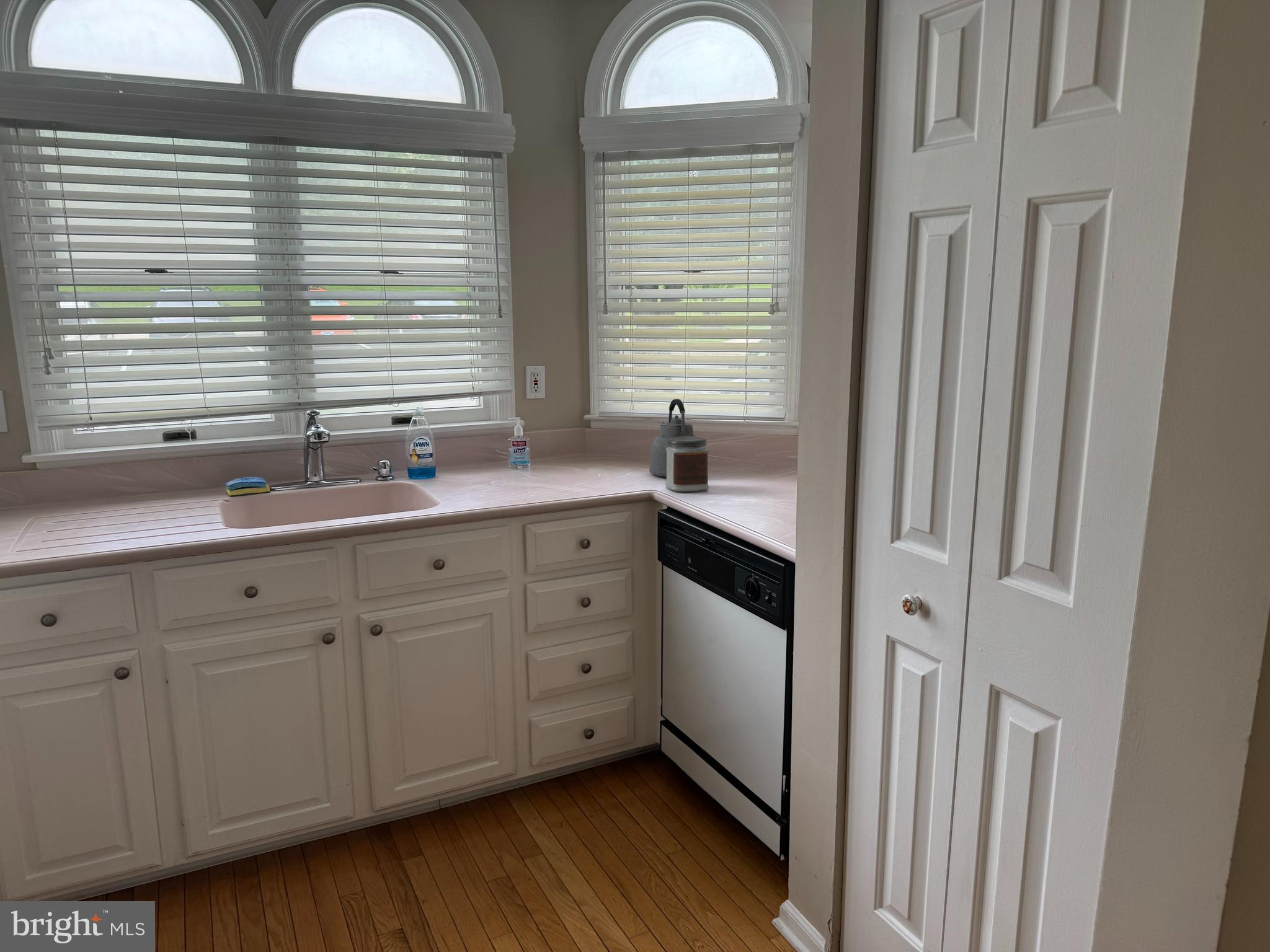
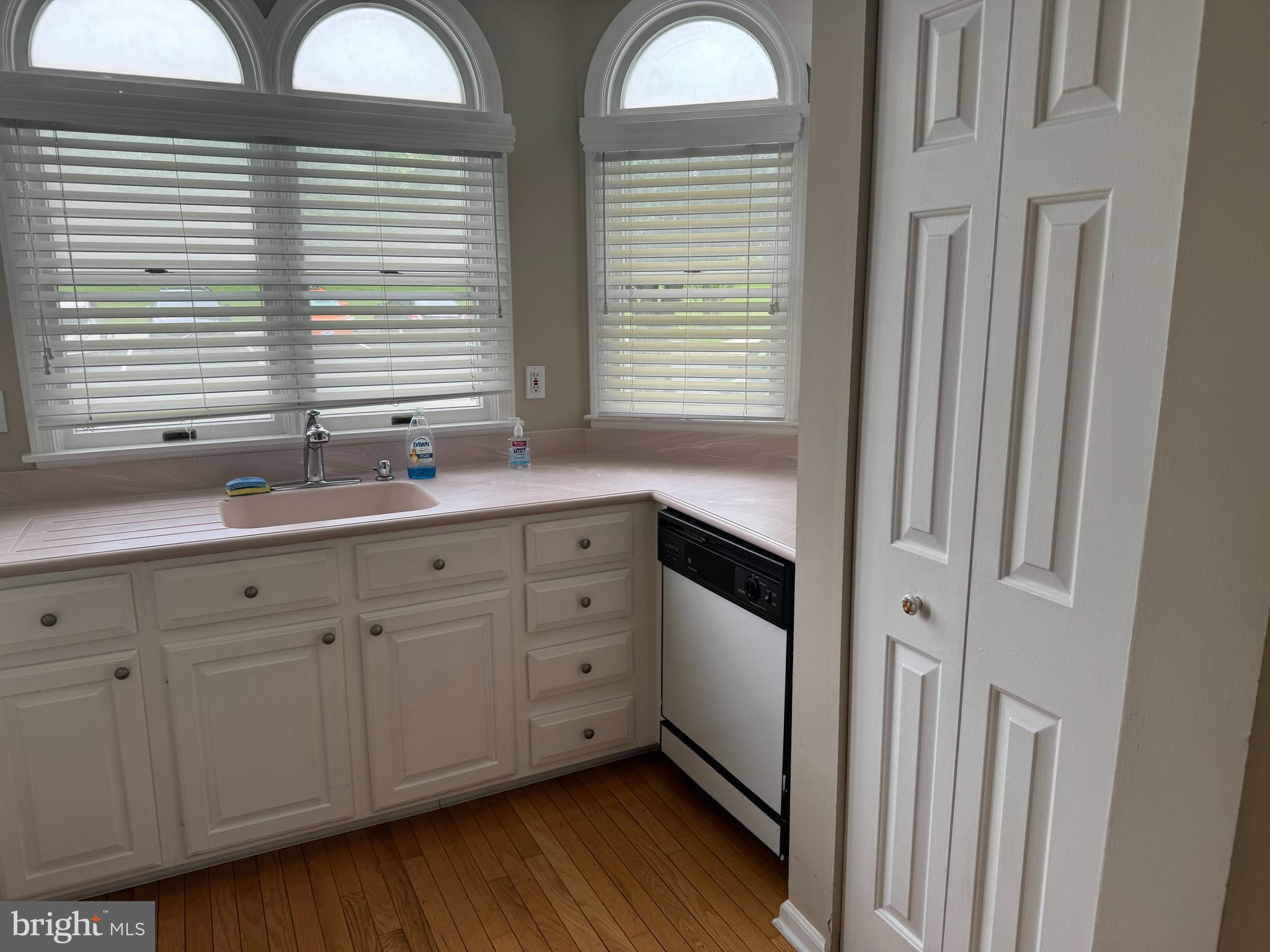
- jar (686, 463)
- kettle (672, 435)
